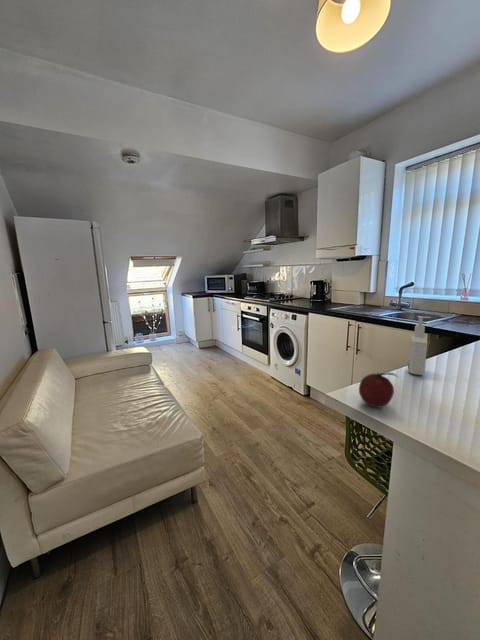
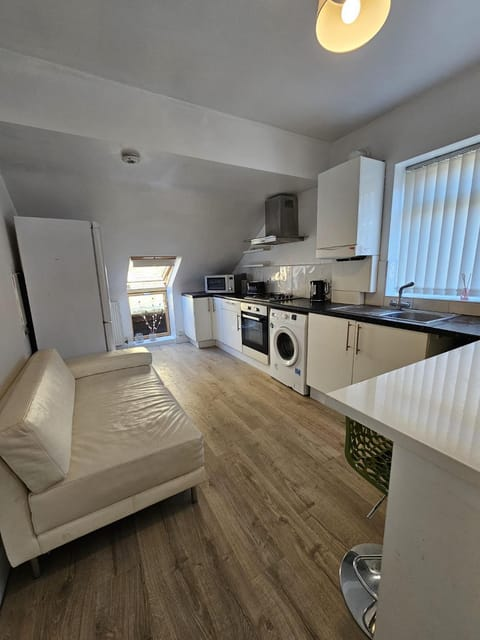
- fruit (377, 387)
- bottle (419, 344)
